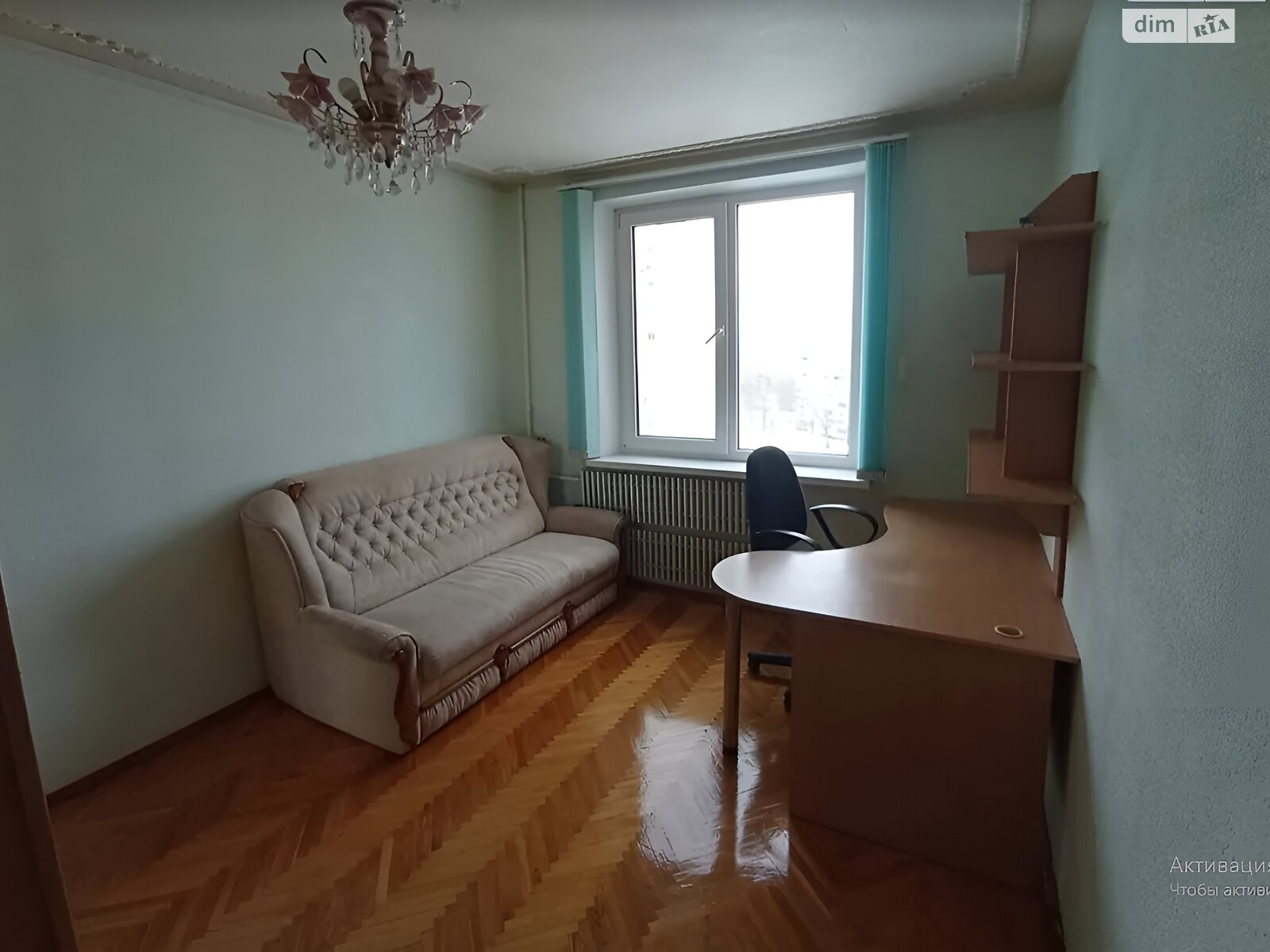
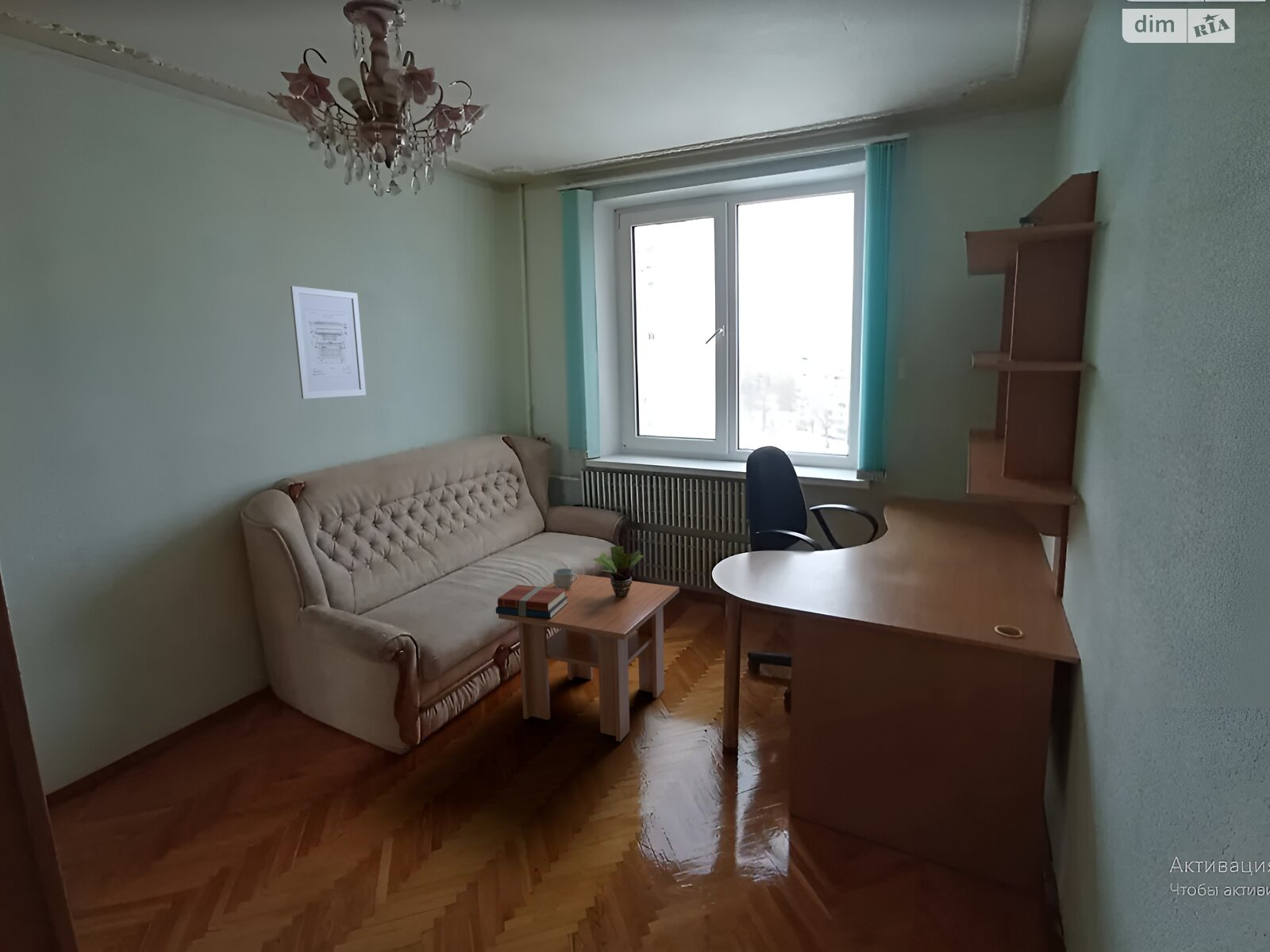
+ books (532, 601)
+ coffee table (595, 652)
+ mug (565, 578)
+ potted plant (622, 571)
+ wall art (330, 344)
